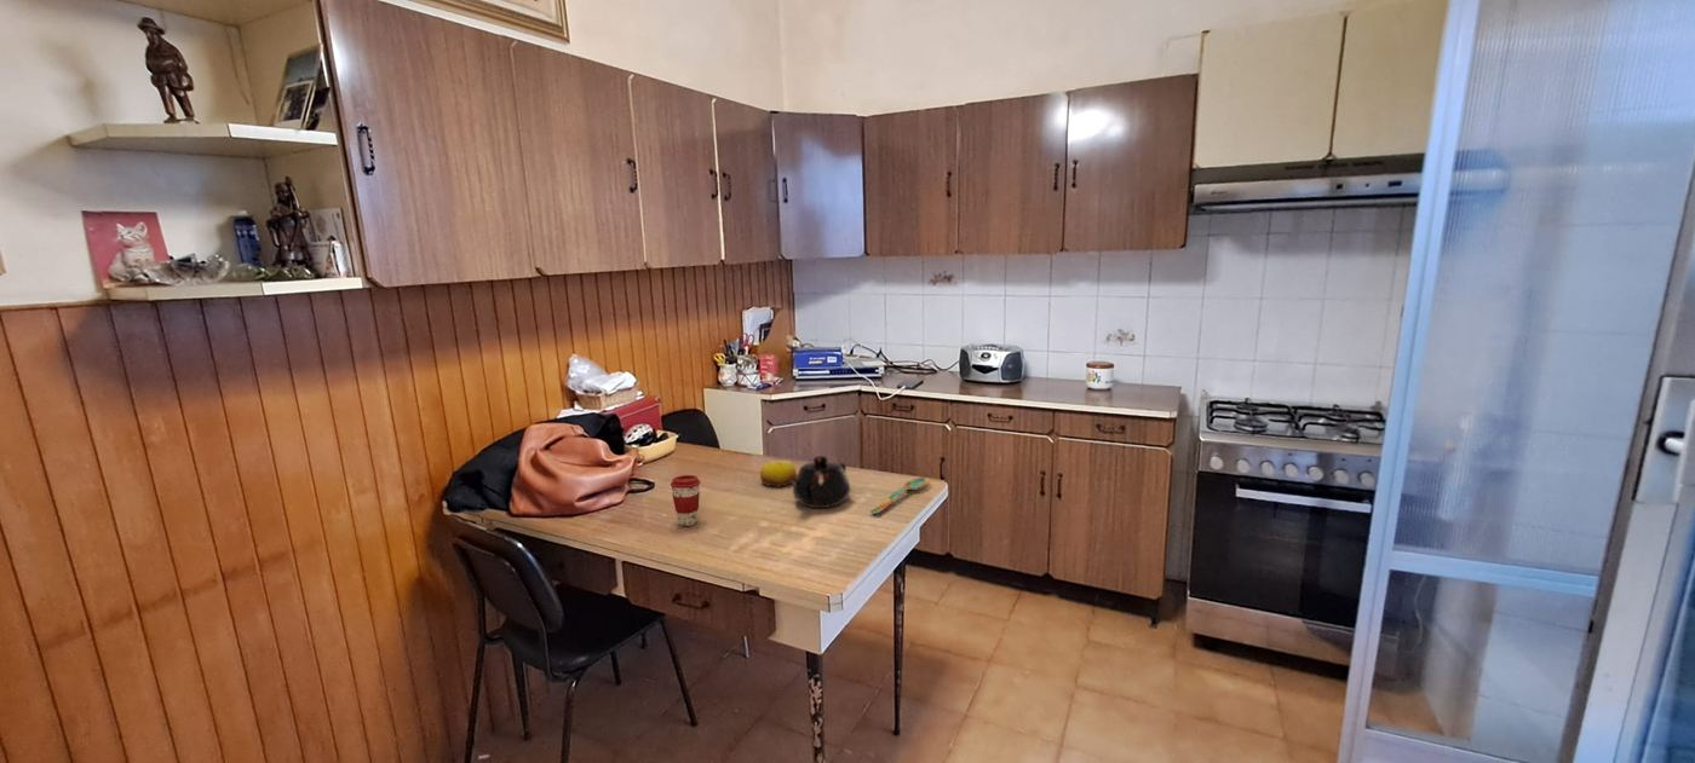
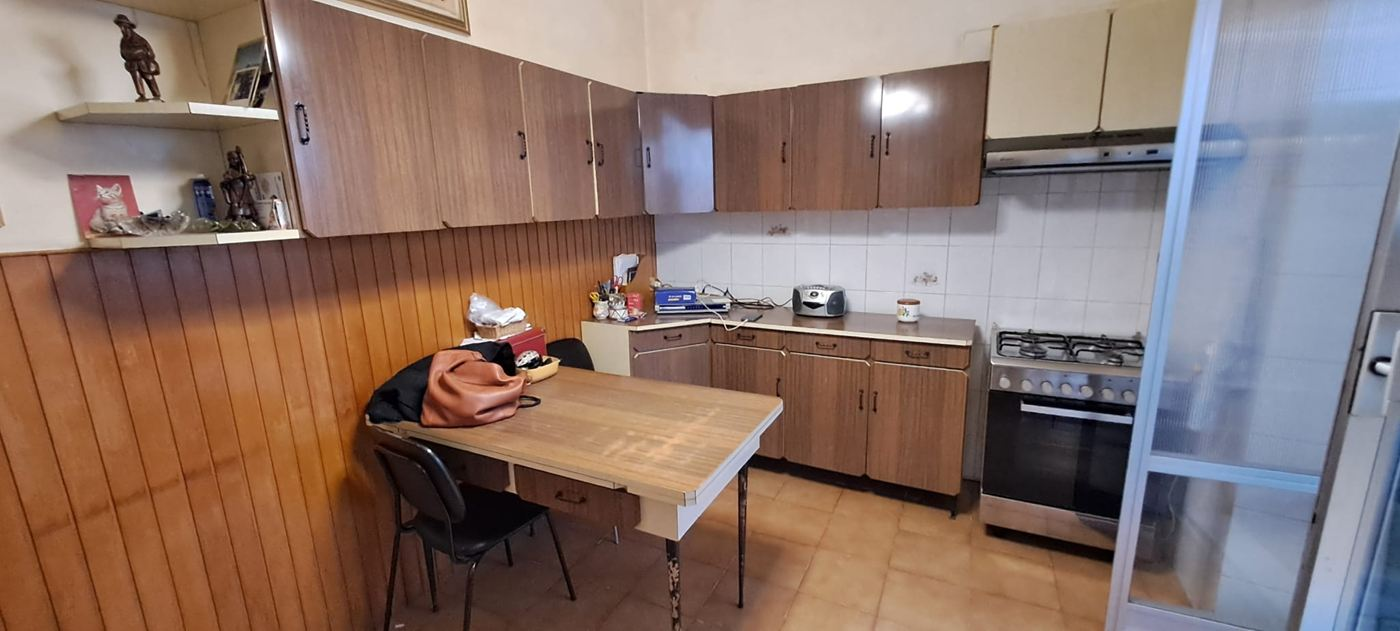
- coffee cup (686, 501)
- spoon (901, 492)
- fruit (778, 470)
- teapot (818, 479)
